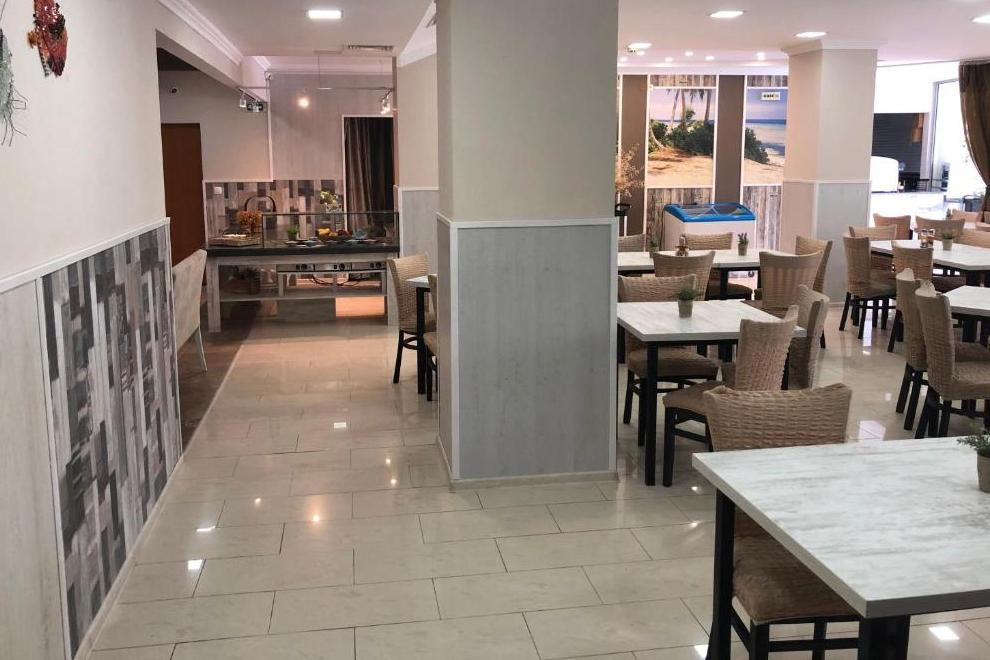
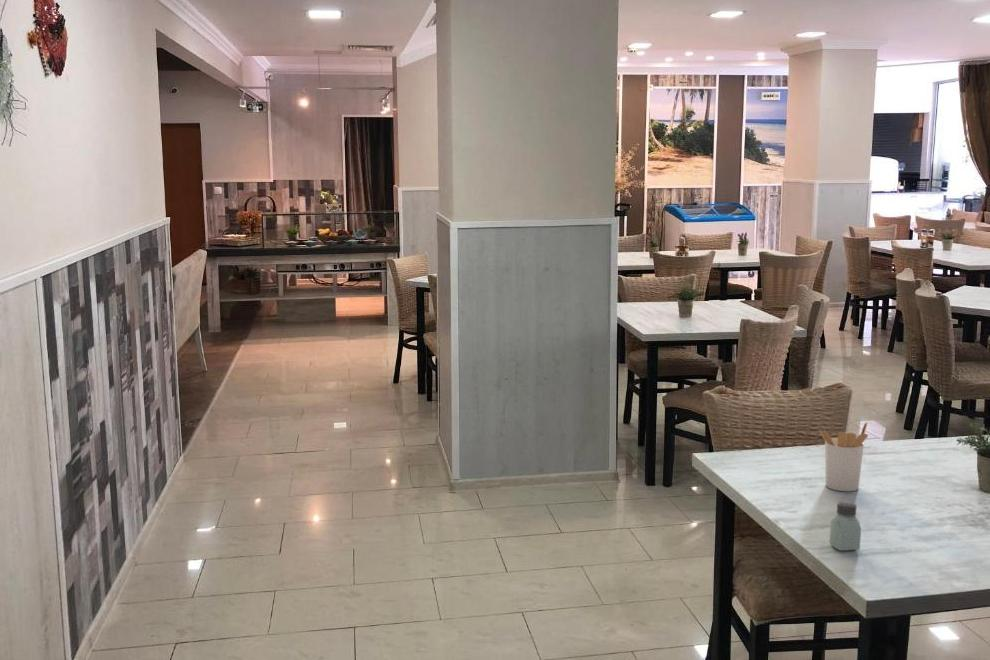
+ utensil holder (846, 456)
+ saltshaker (845, 525)
